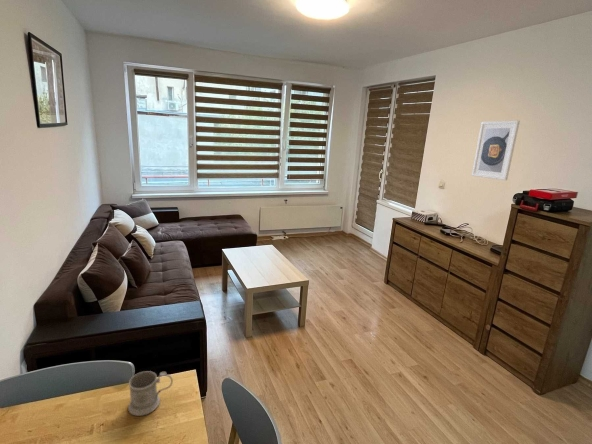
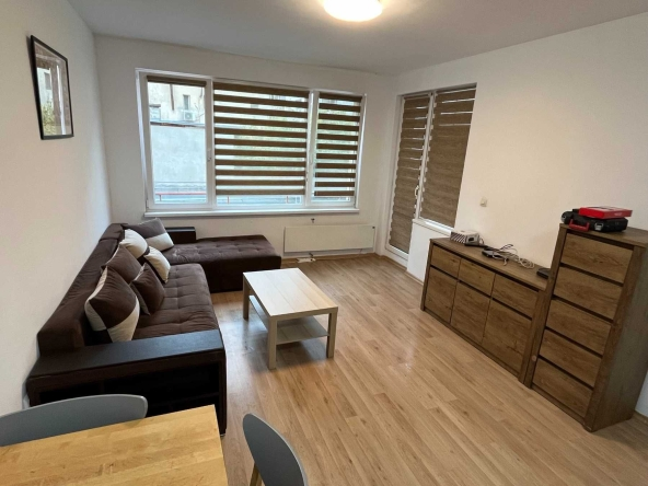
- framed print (494, 150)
- mug (150, 388)
